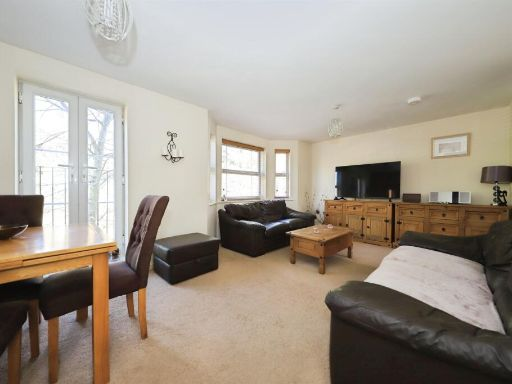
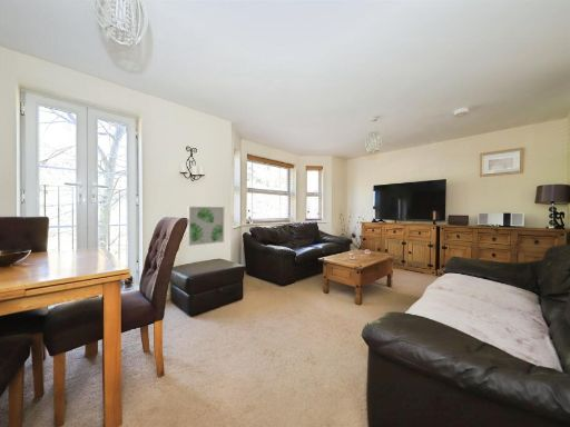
+ wall art (206, 225)
